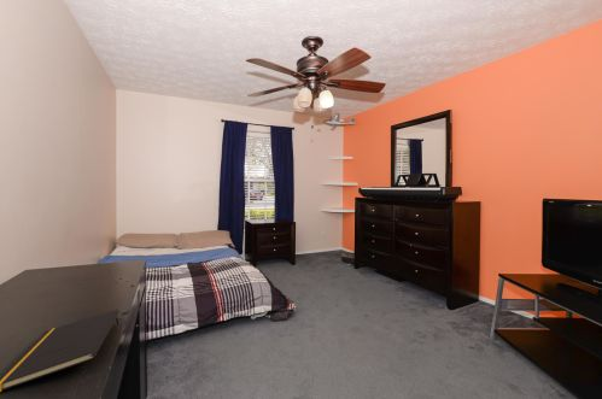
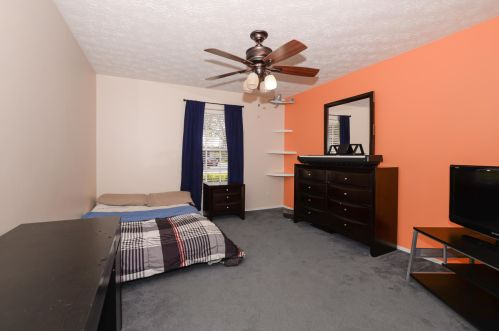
- notepad (66, 342)
